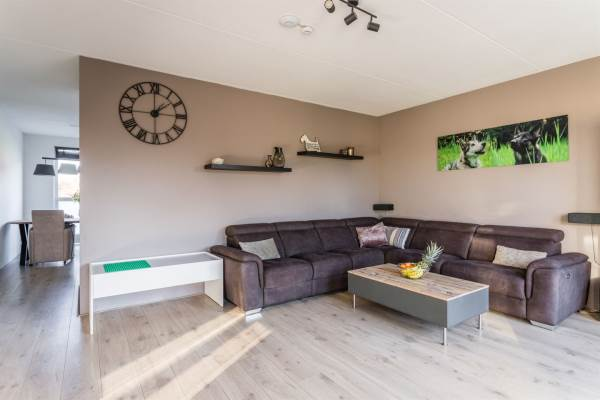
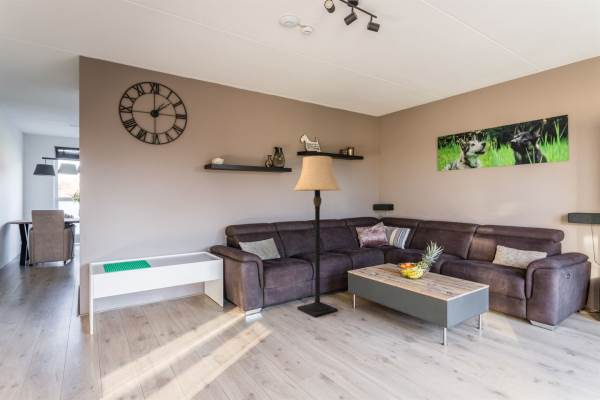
+ lamp (317, 234)
